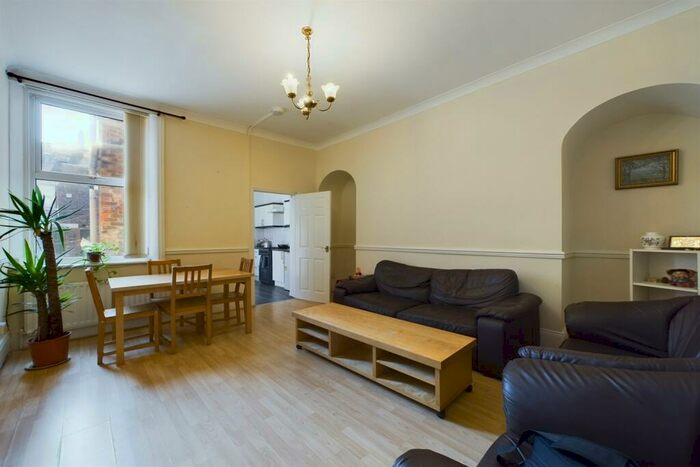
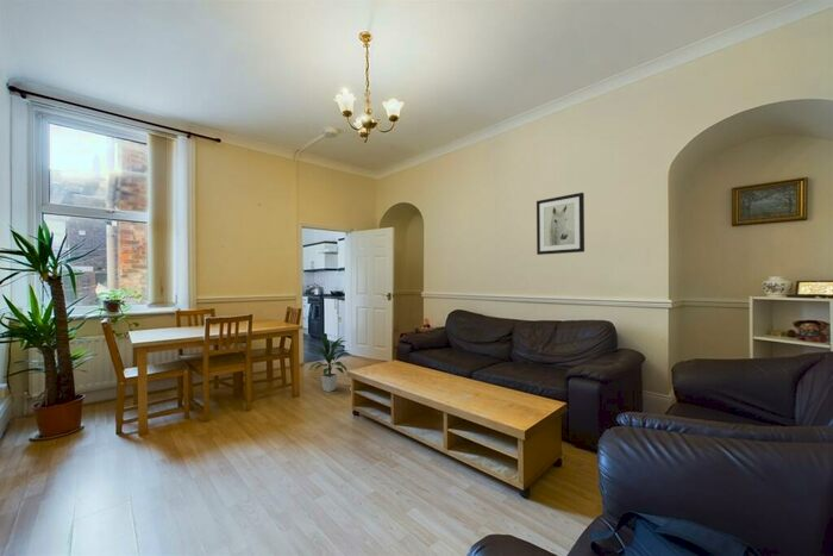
+ wall art (559, 225)
+ indoor plant (330, 361)
